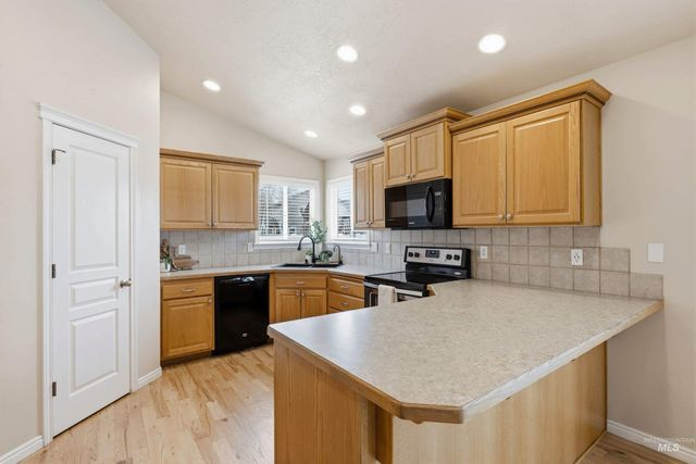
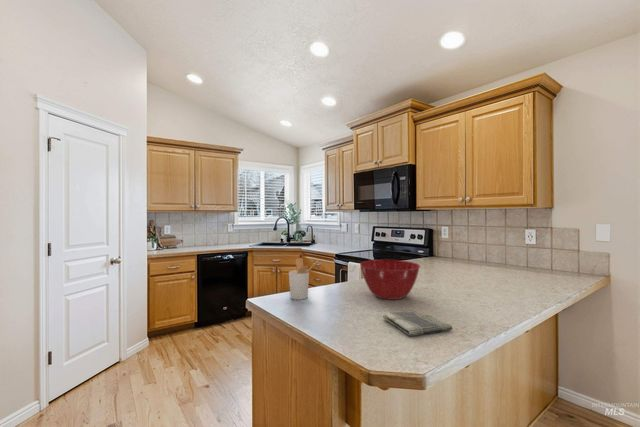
+ dish towel (415, 320)
+ utensil holder (304, 278)
+ mixing bowl (389, 279)
